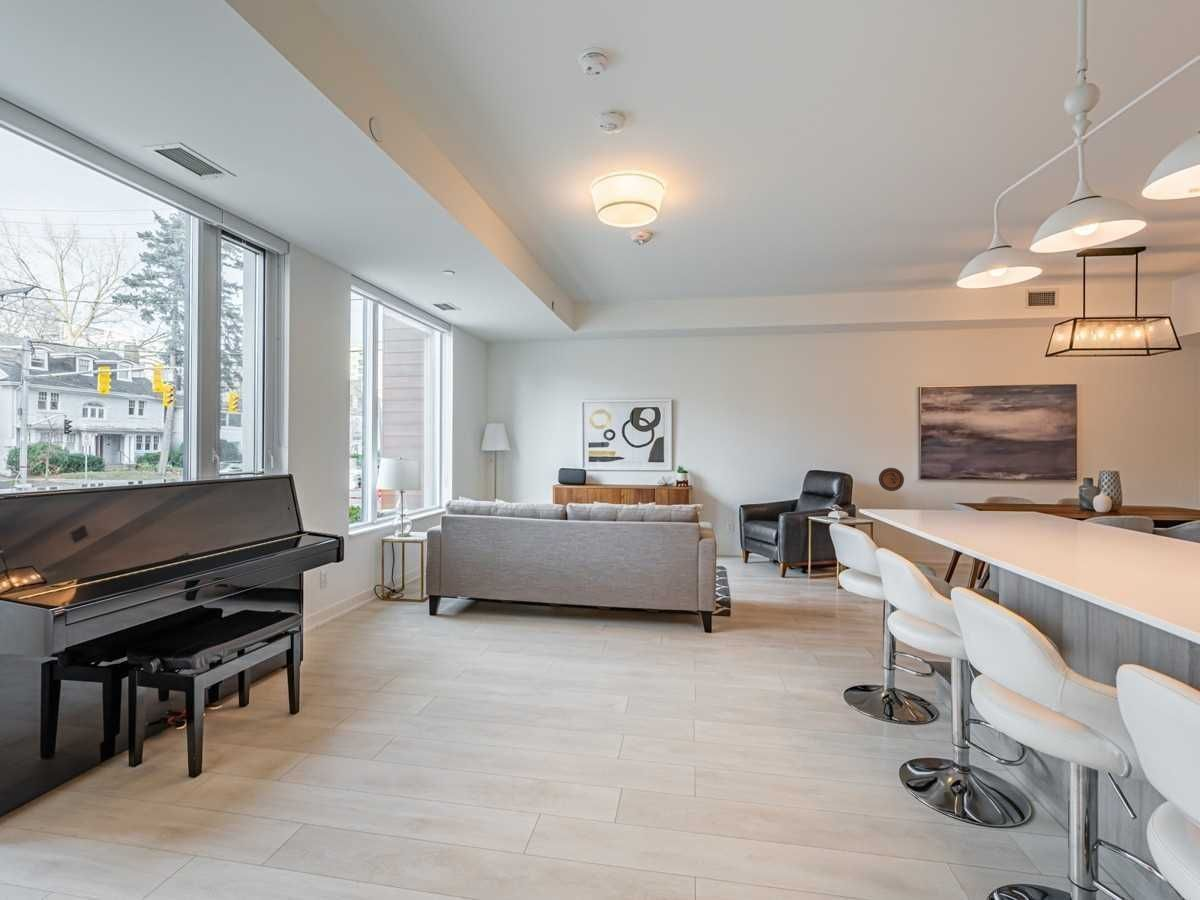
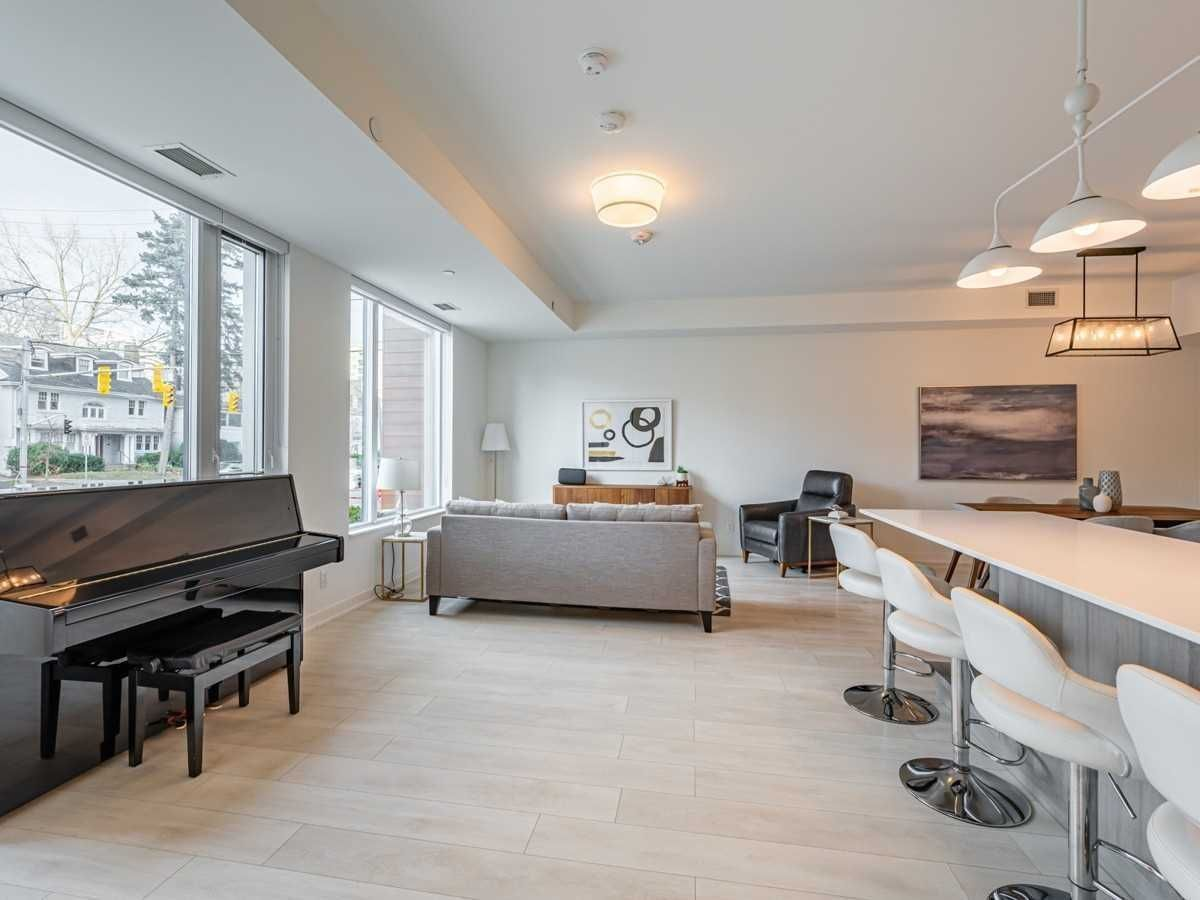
- decorative plate (891, 479)
